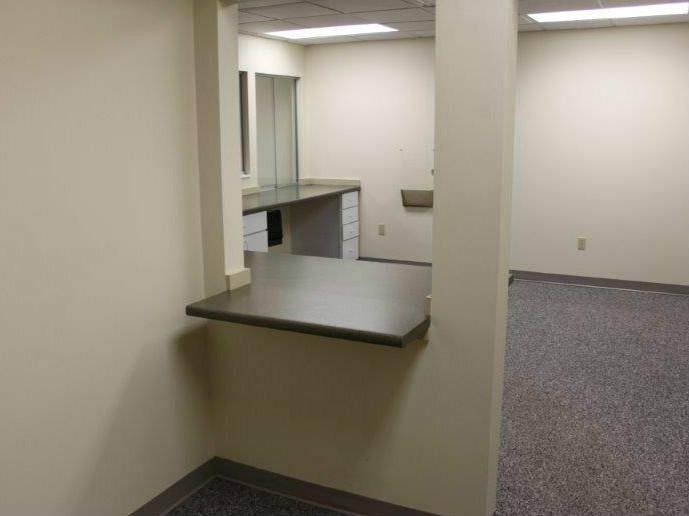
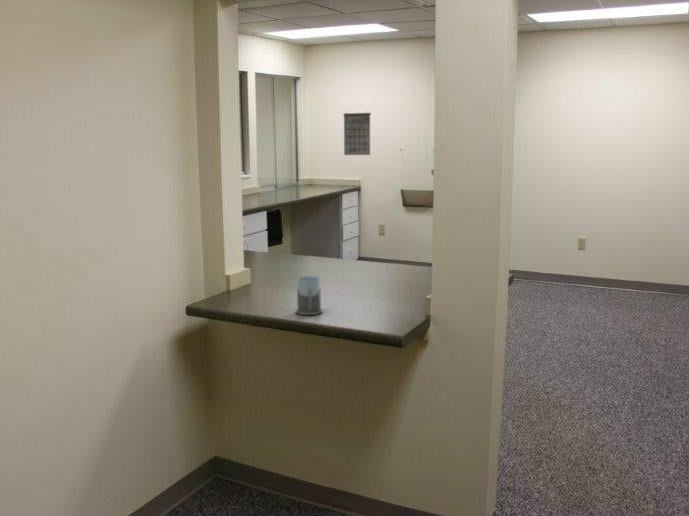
+ mug (309, 295)
+ calendar (357, 129)
